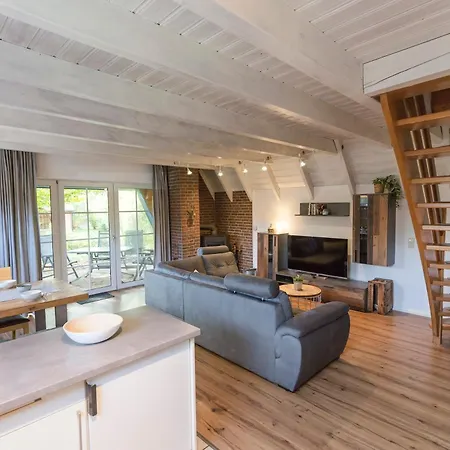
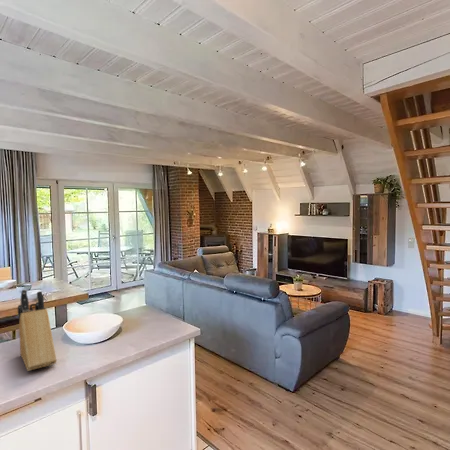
+ knife block (34, 324)
